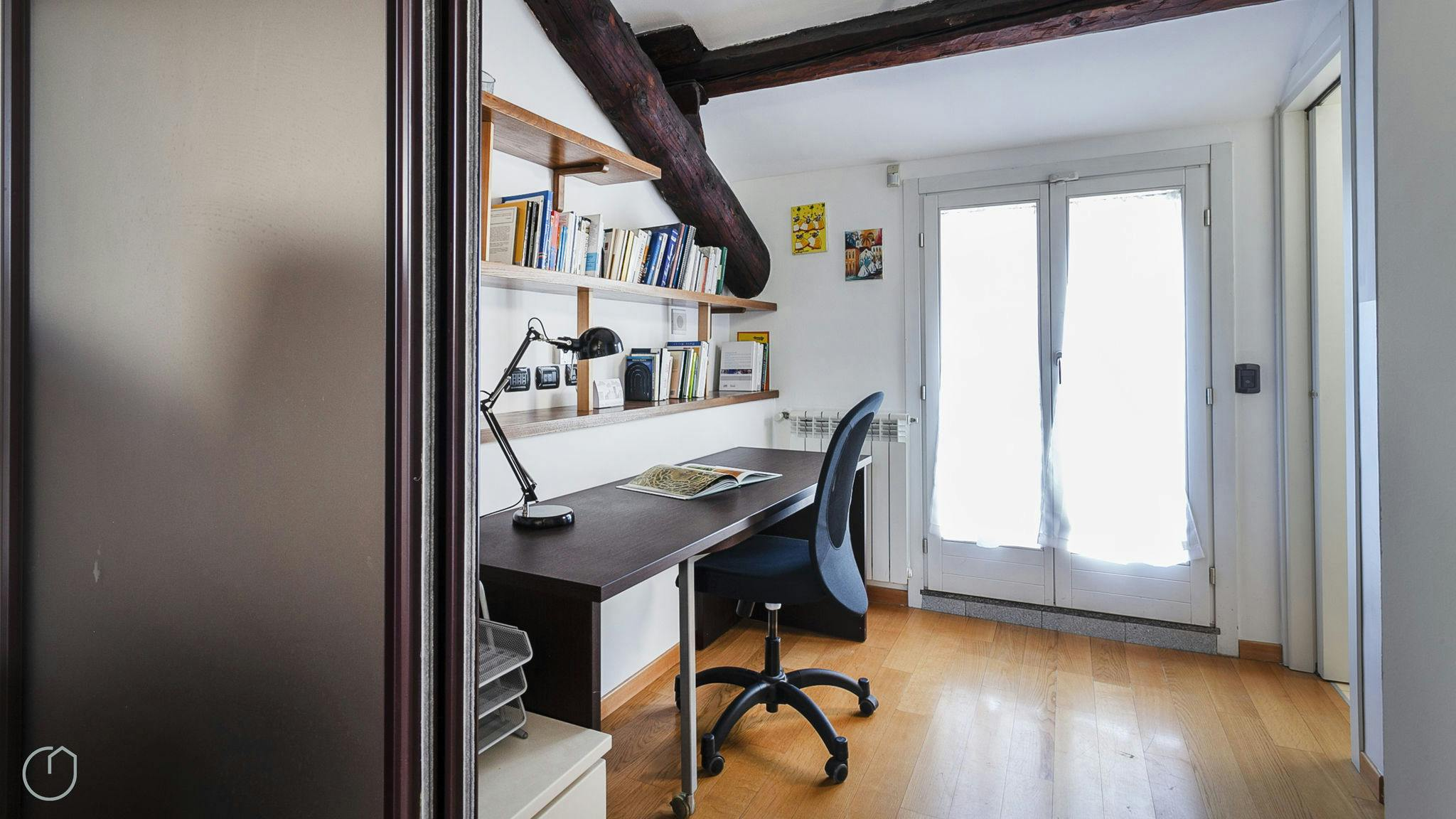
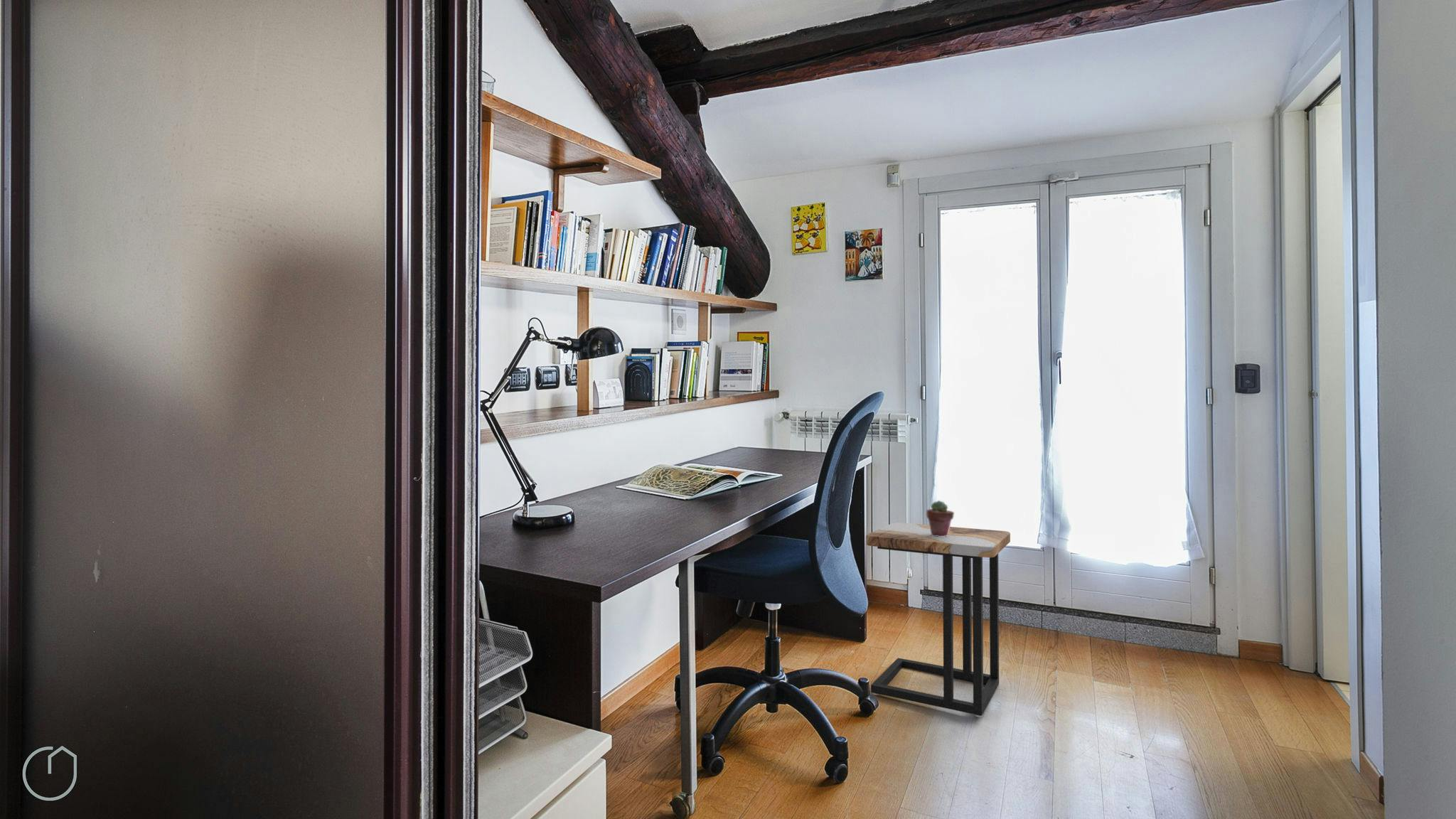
+ potted succulent (940, 517)
+ side table (943, 611)
